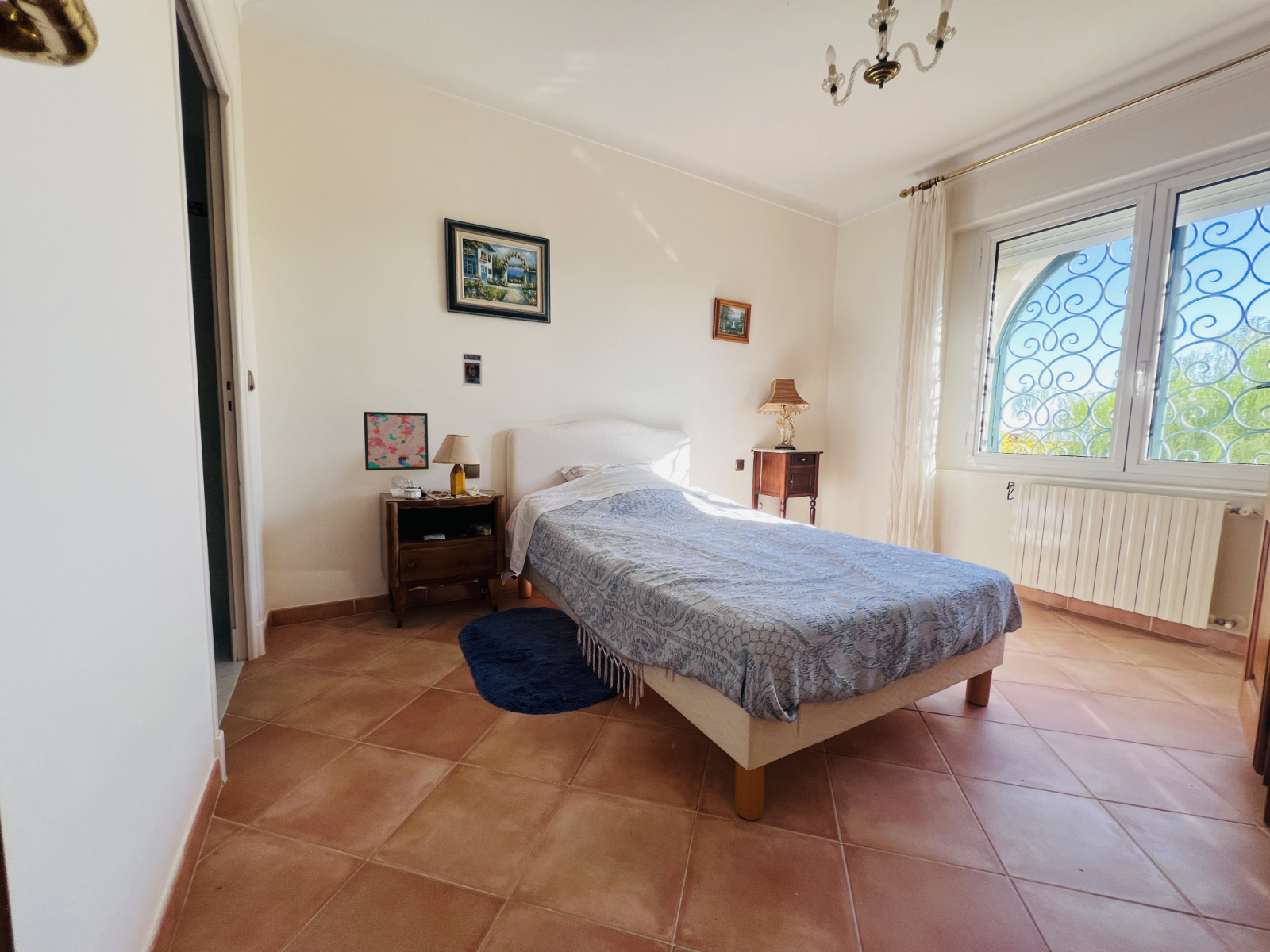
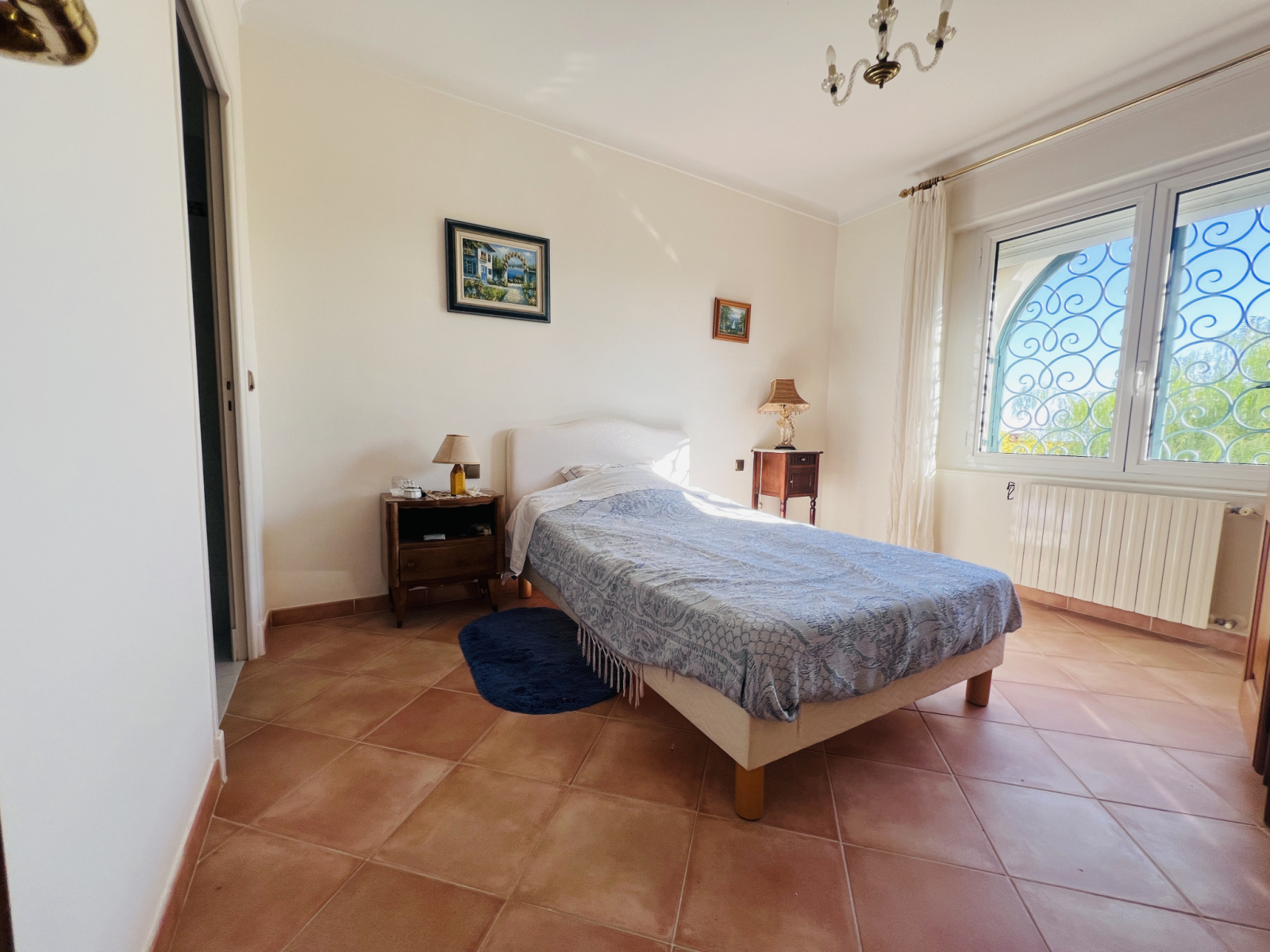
- trading card (472, 370)
- wall art (397, 441)
